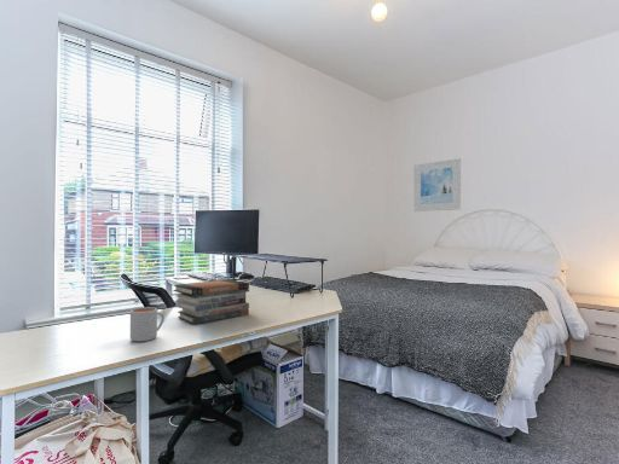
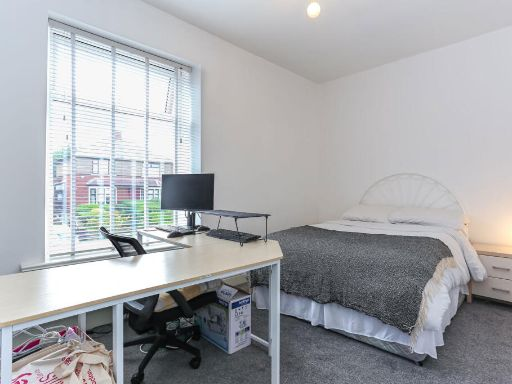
- mug (147, 323)
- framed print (435, 186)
- book stack (212, 300)
